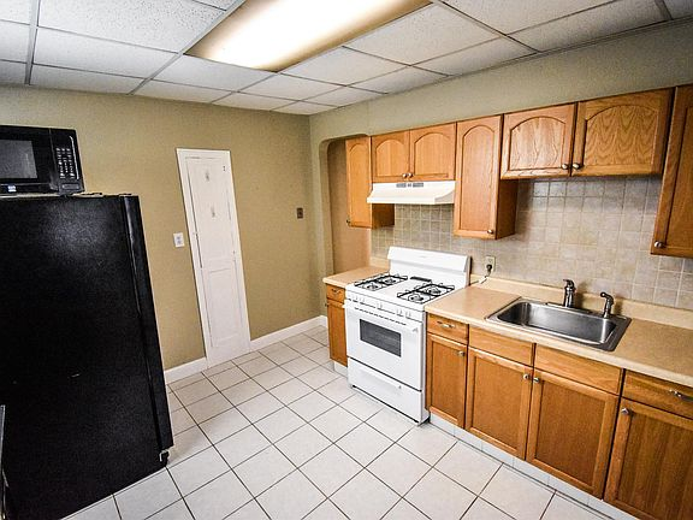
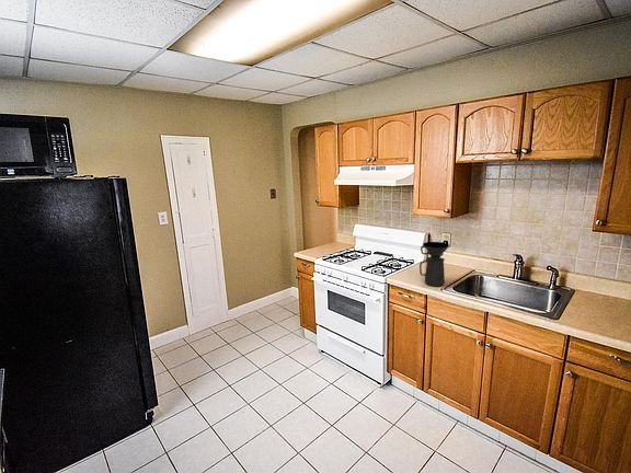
+ coffee maker (435, 264)
